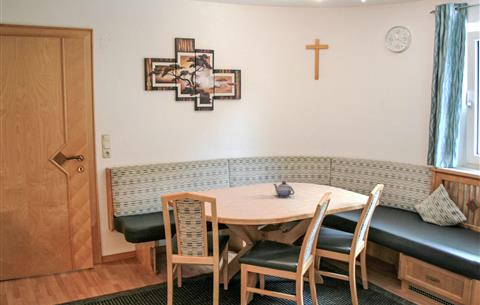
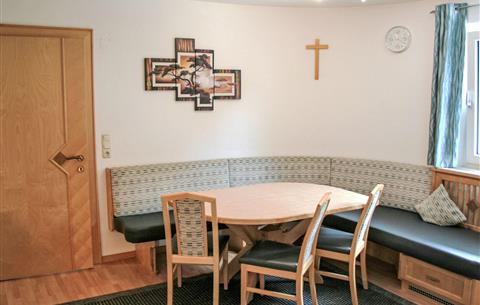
- teapot (283, 188)
